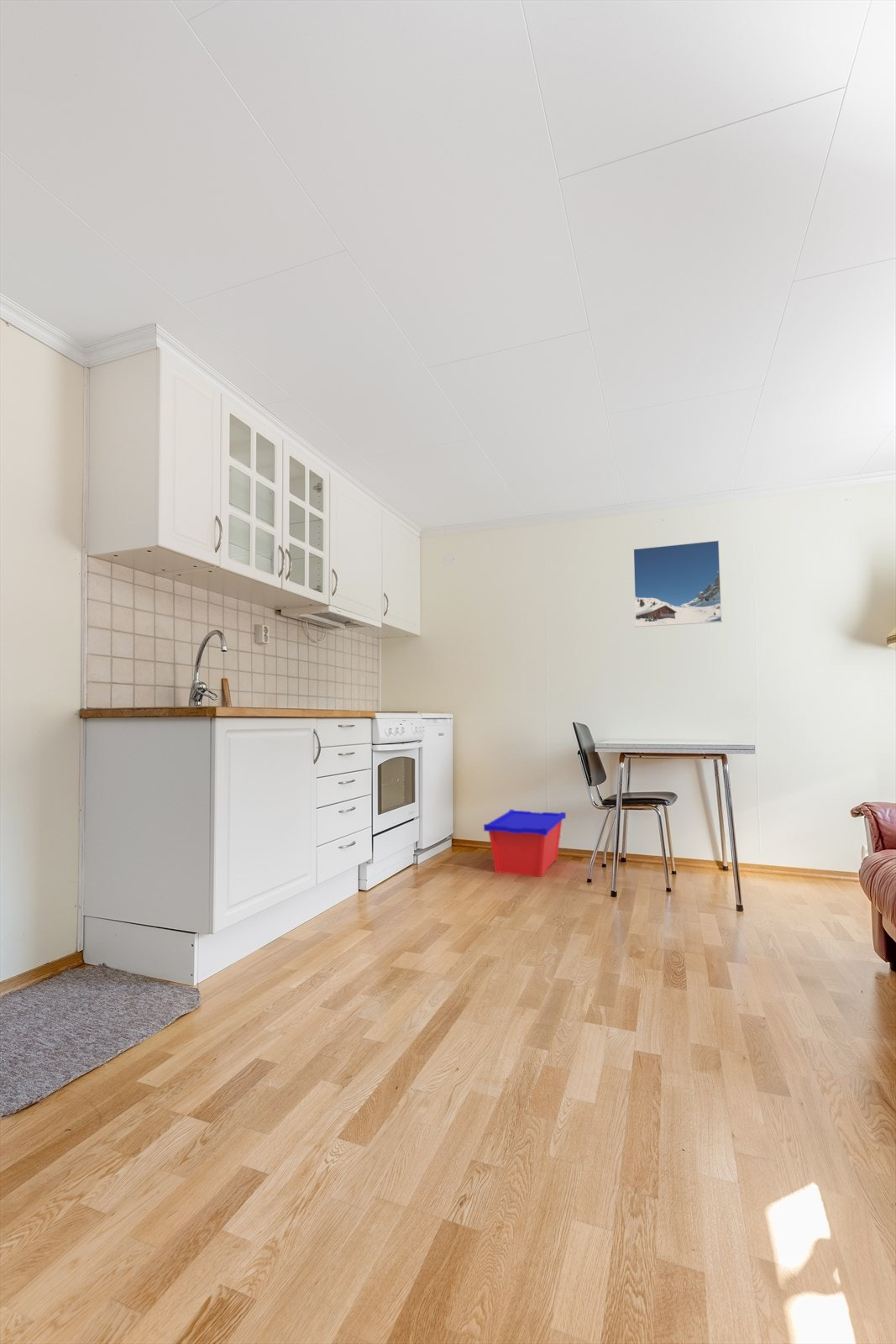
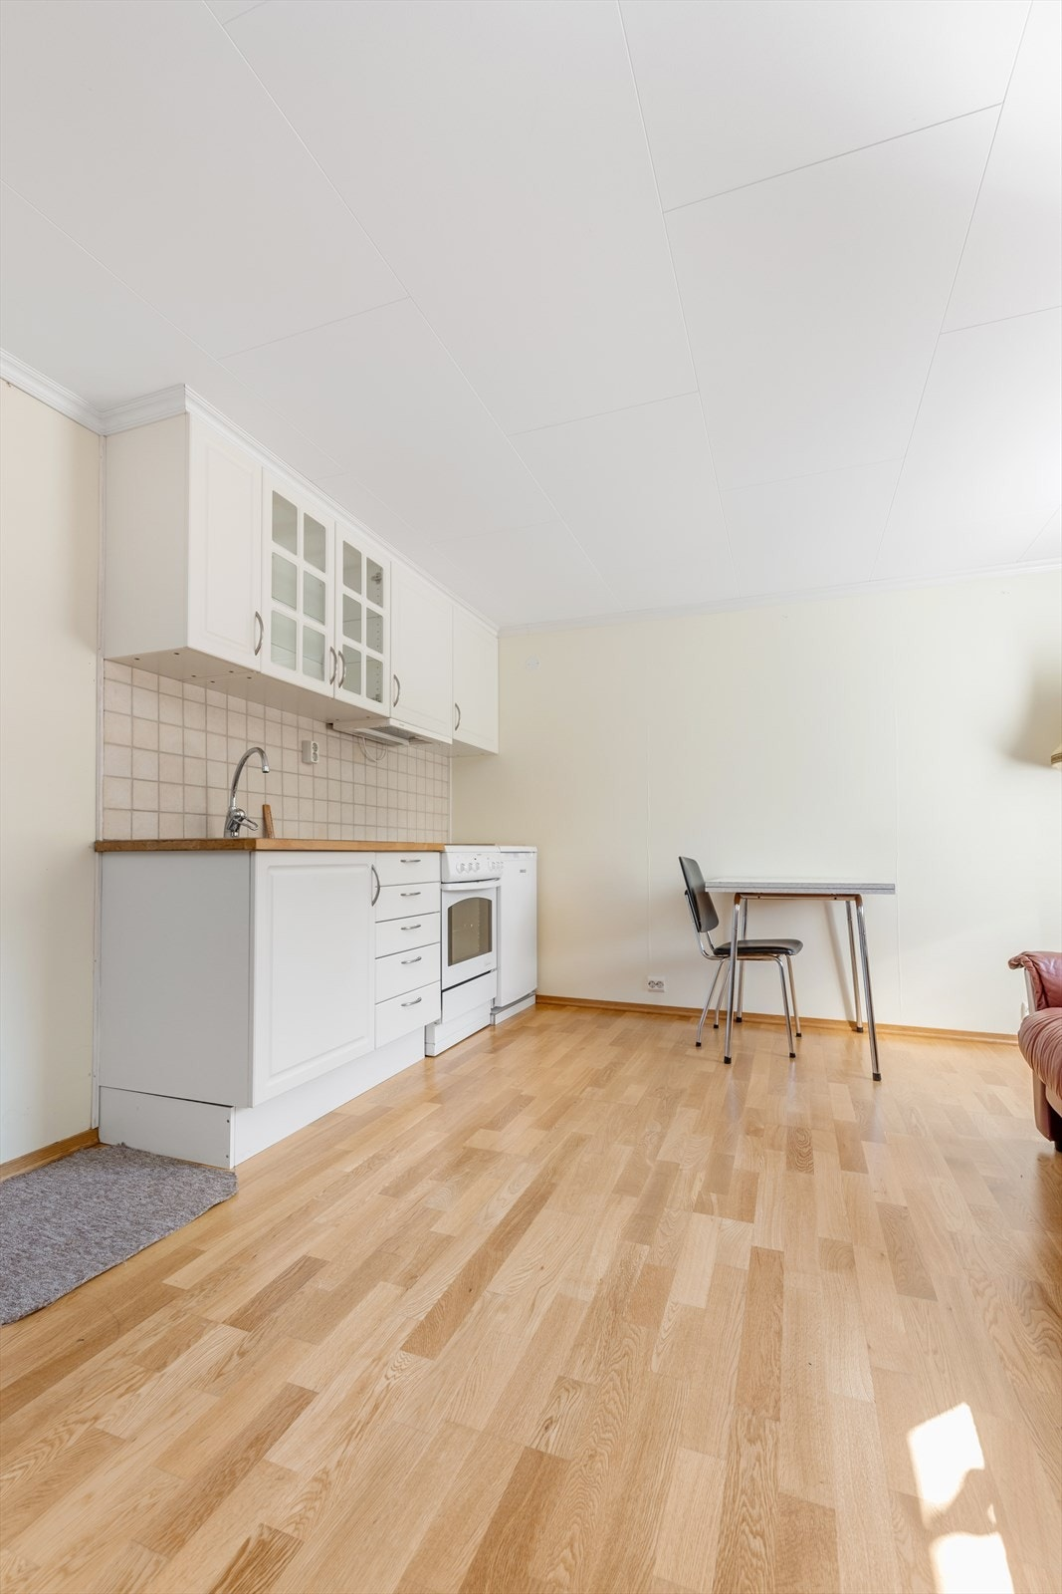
- storage bin (527, 842)
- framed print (676, 585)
